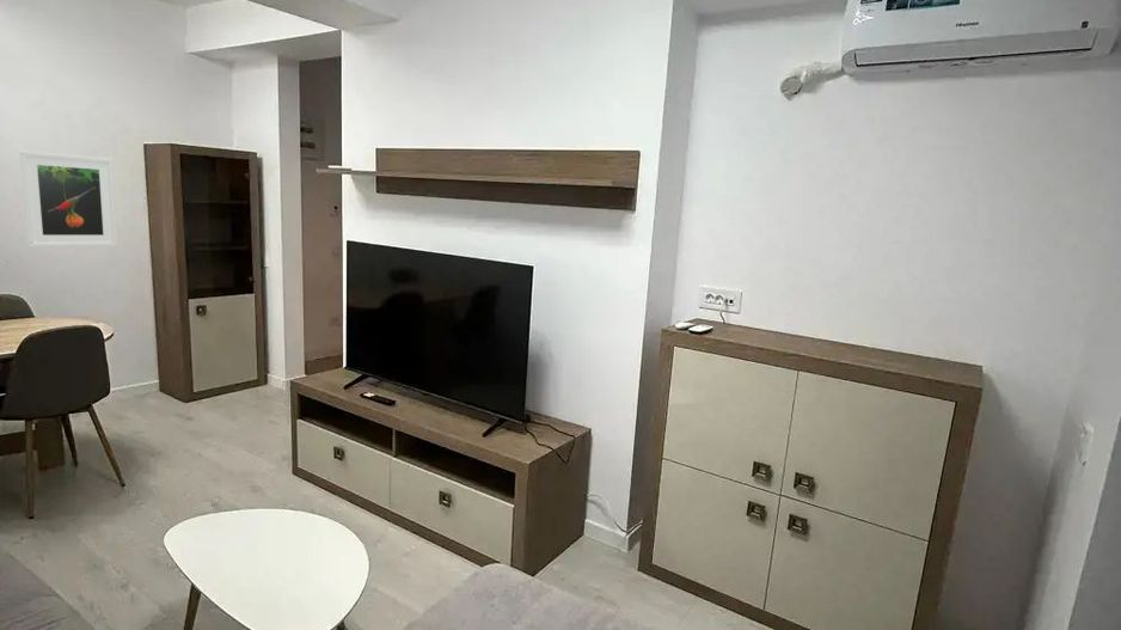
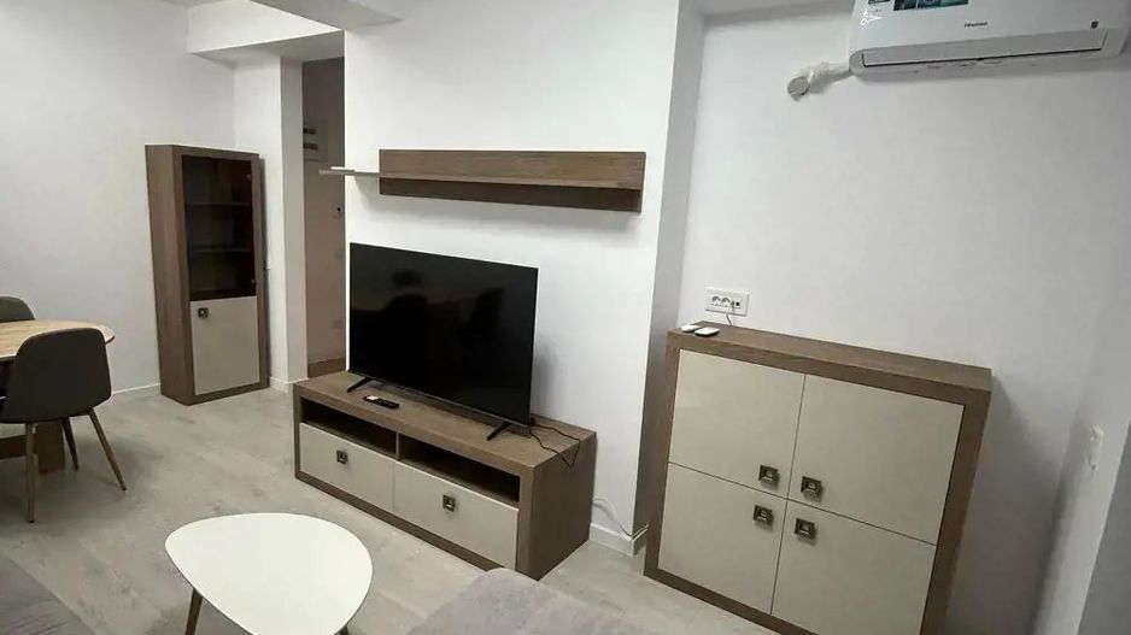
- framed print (71, 201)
